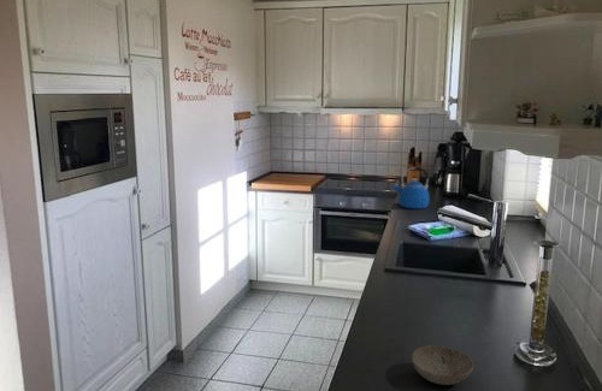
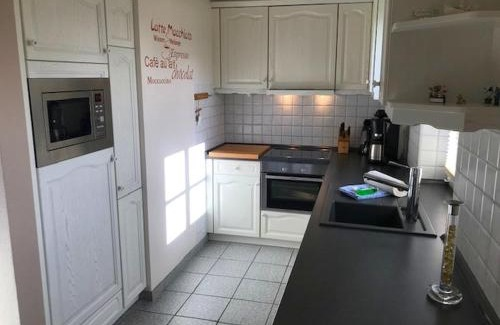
- bowl (441, 368)
- kettle (411, 186)
